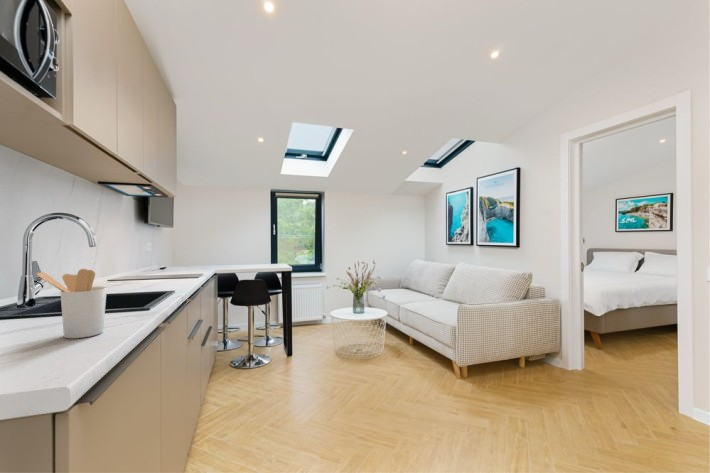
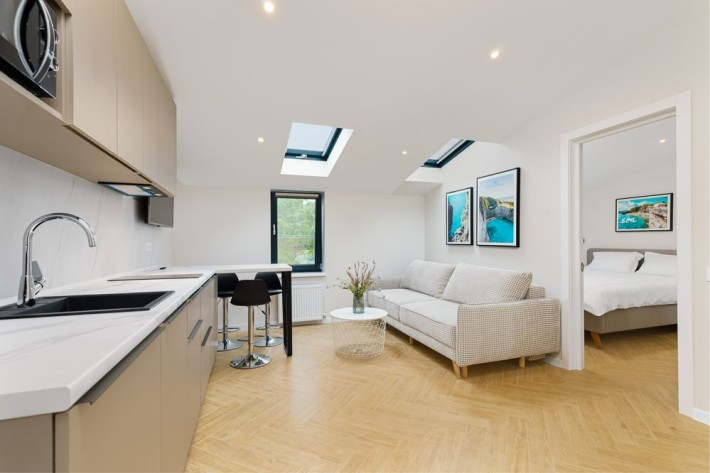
- utensil holder (71, 301)
